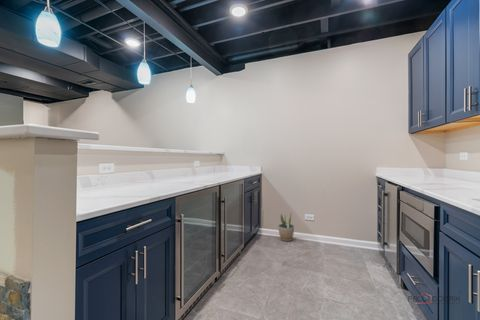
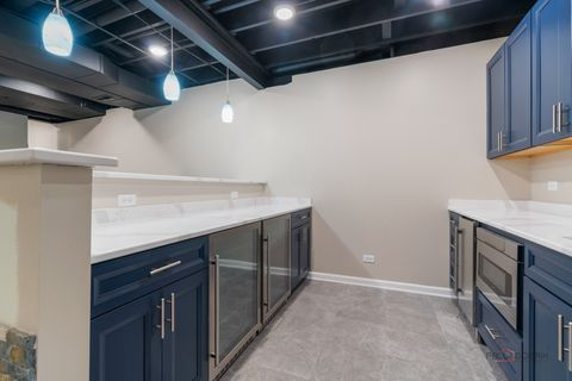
- potted plant (286, 225)
